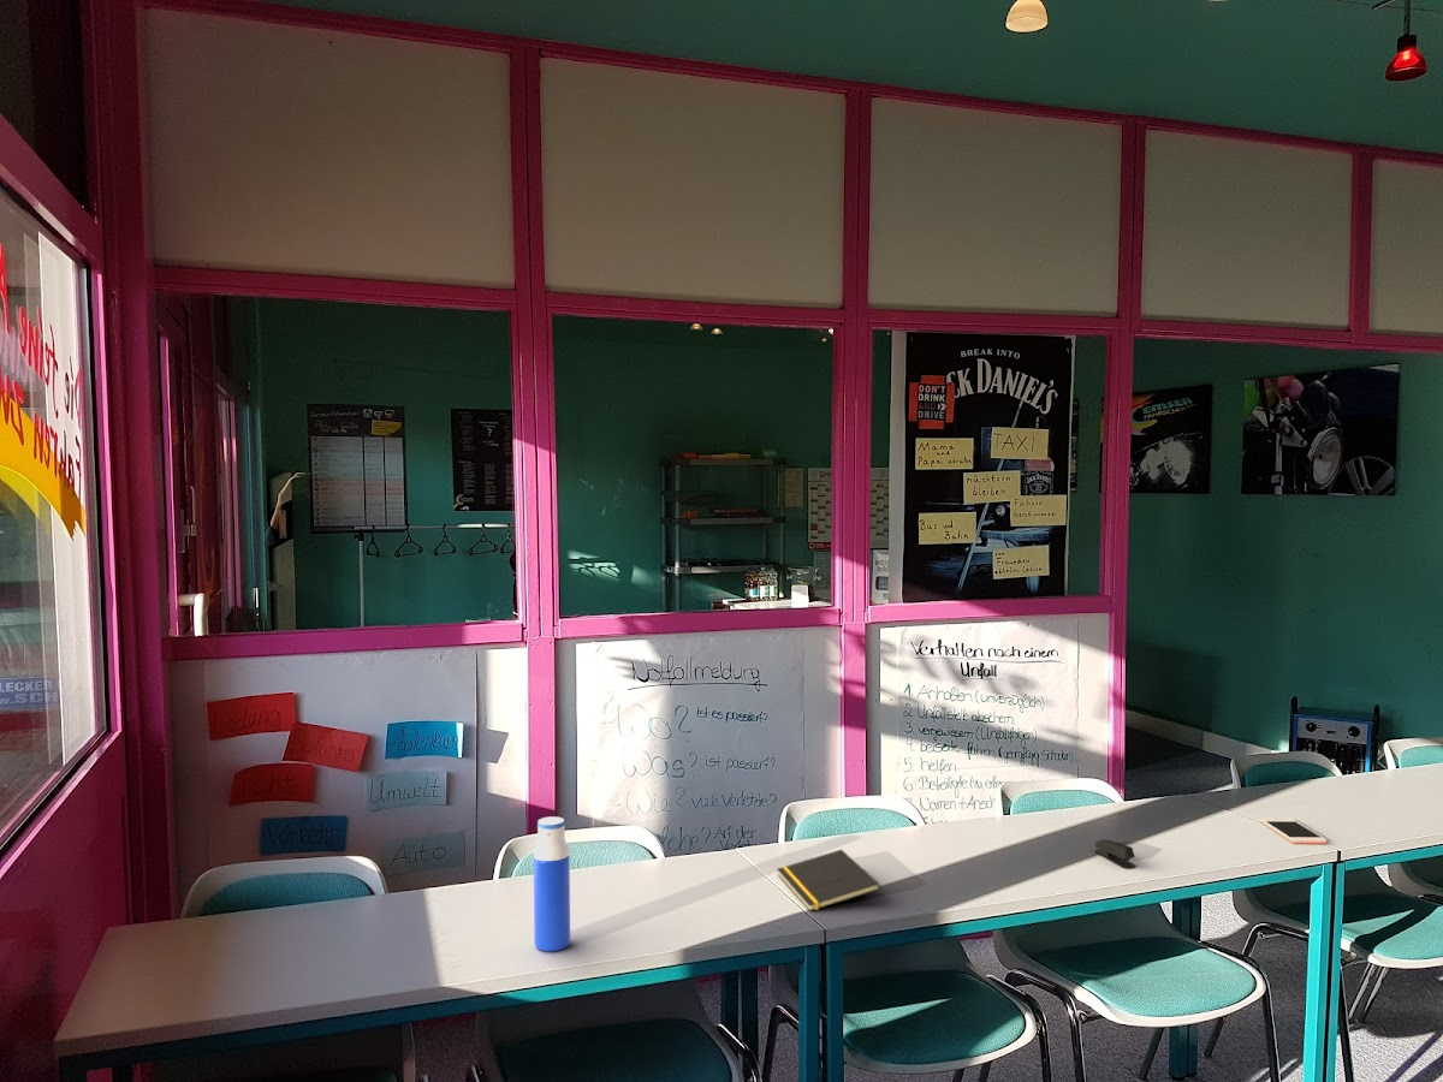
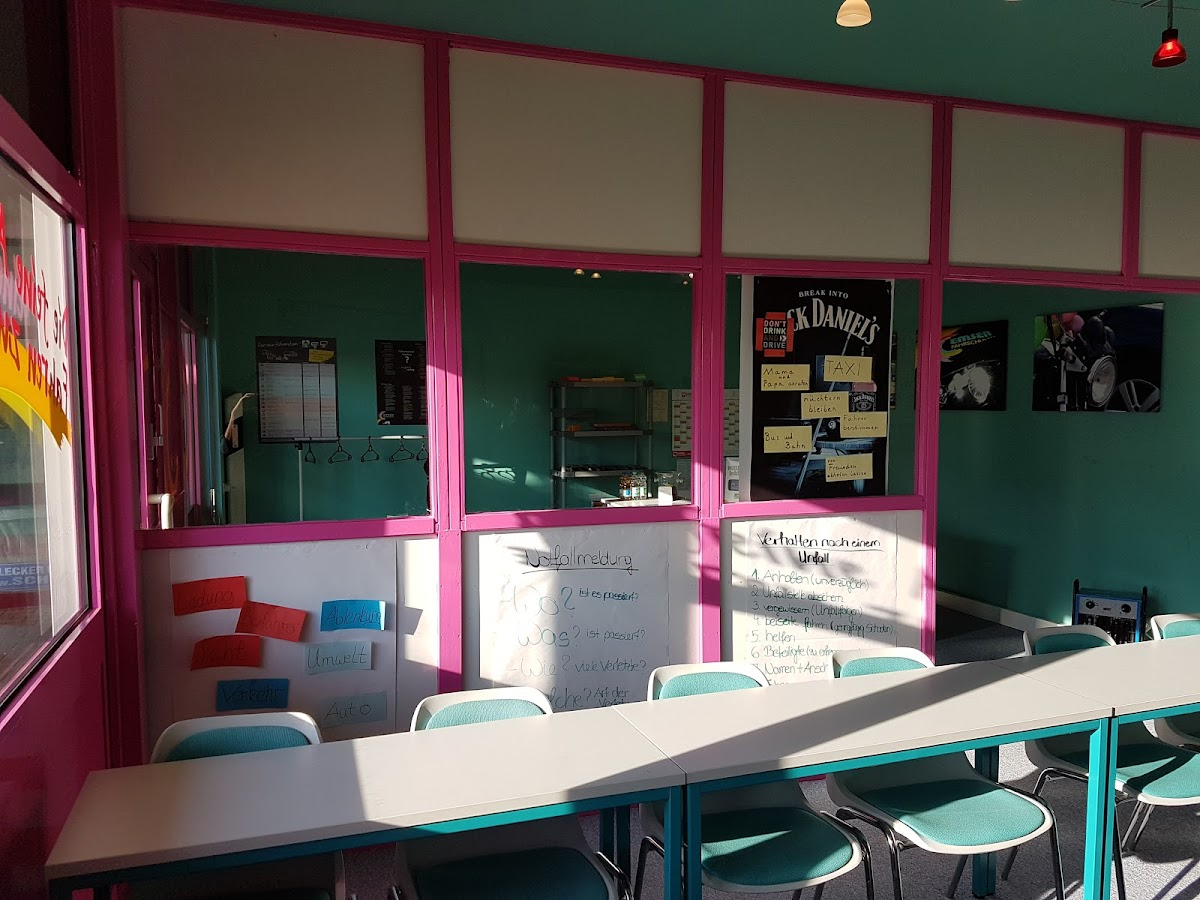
- notepad (826, 878)
- cell phone (1291, 830)
- water bottle (551, 882)
- stapler (1114, 849)
